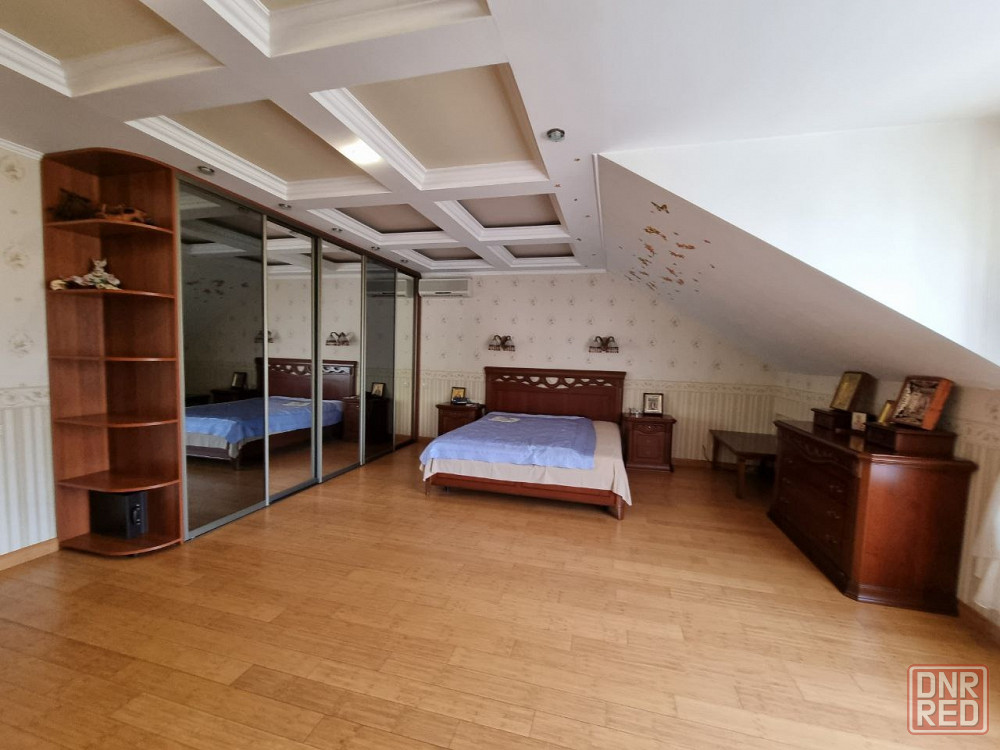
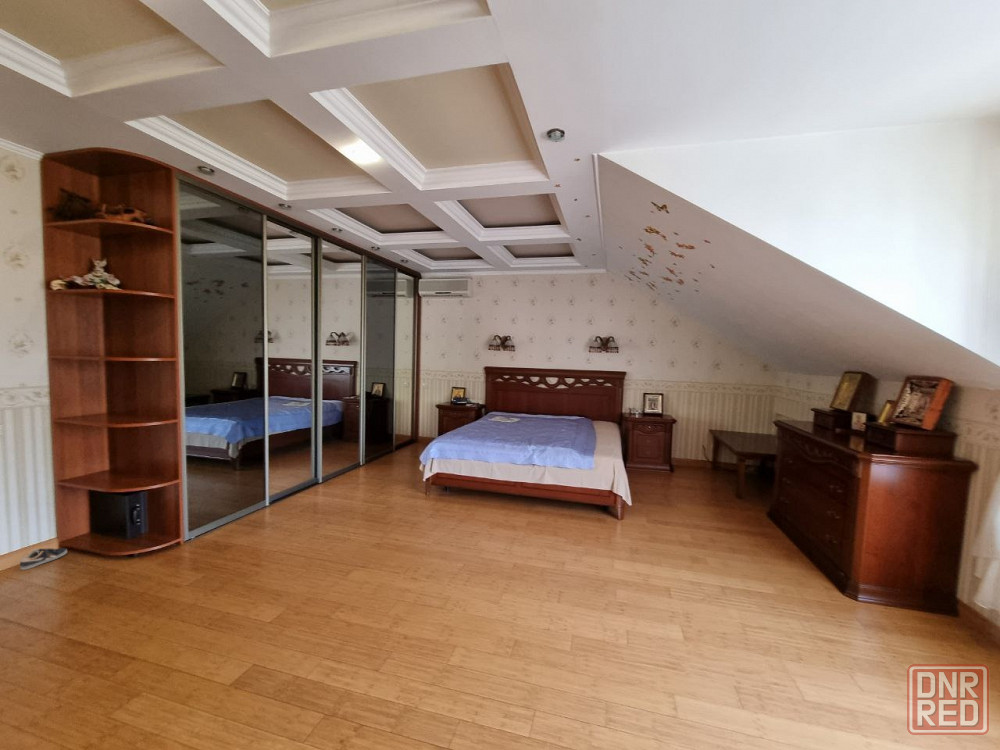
+ sneaker (44, 554)
